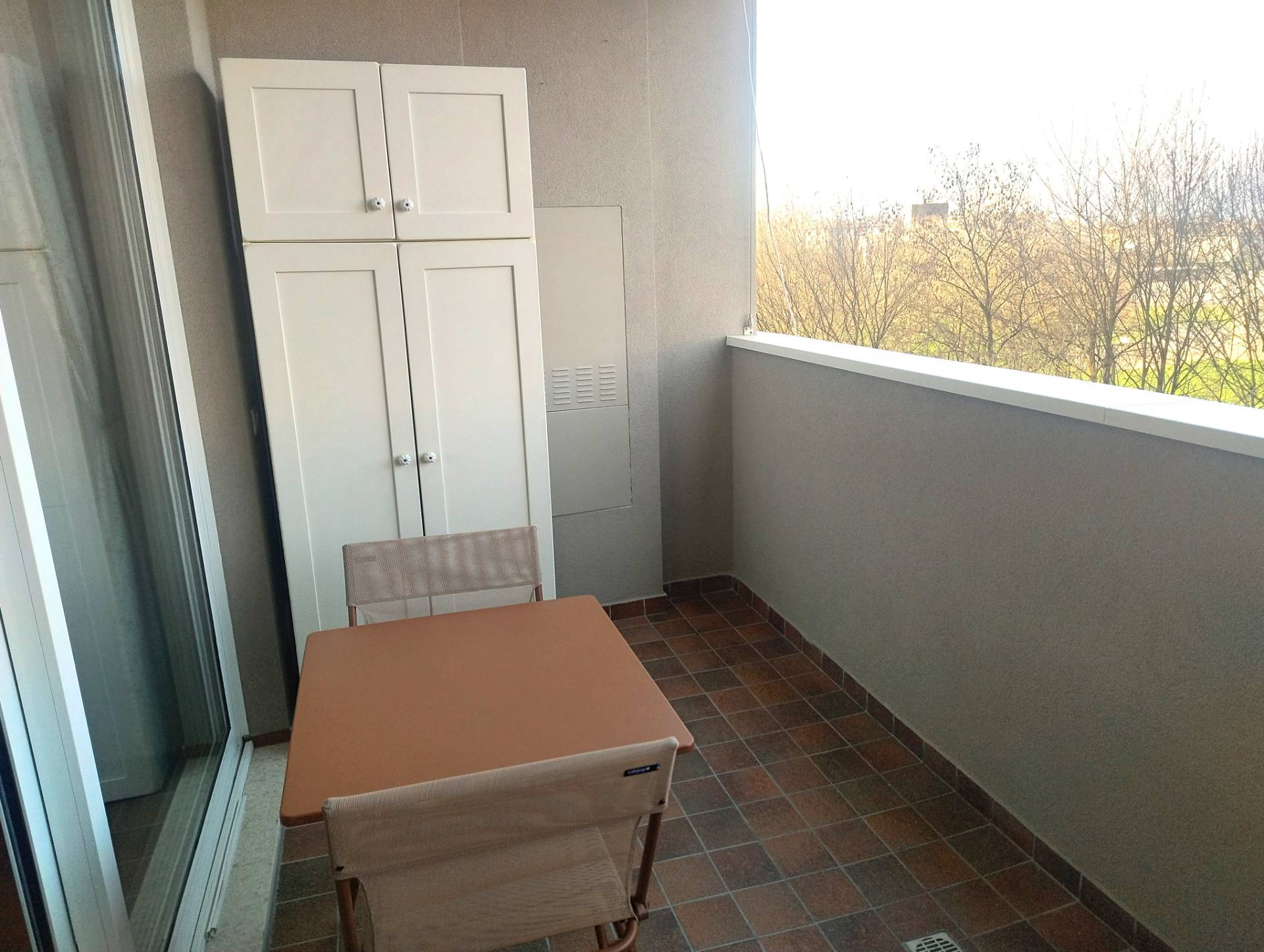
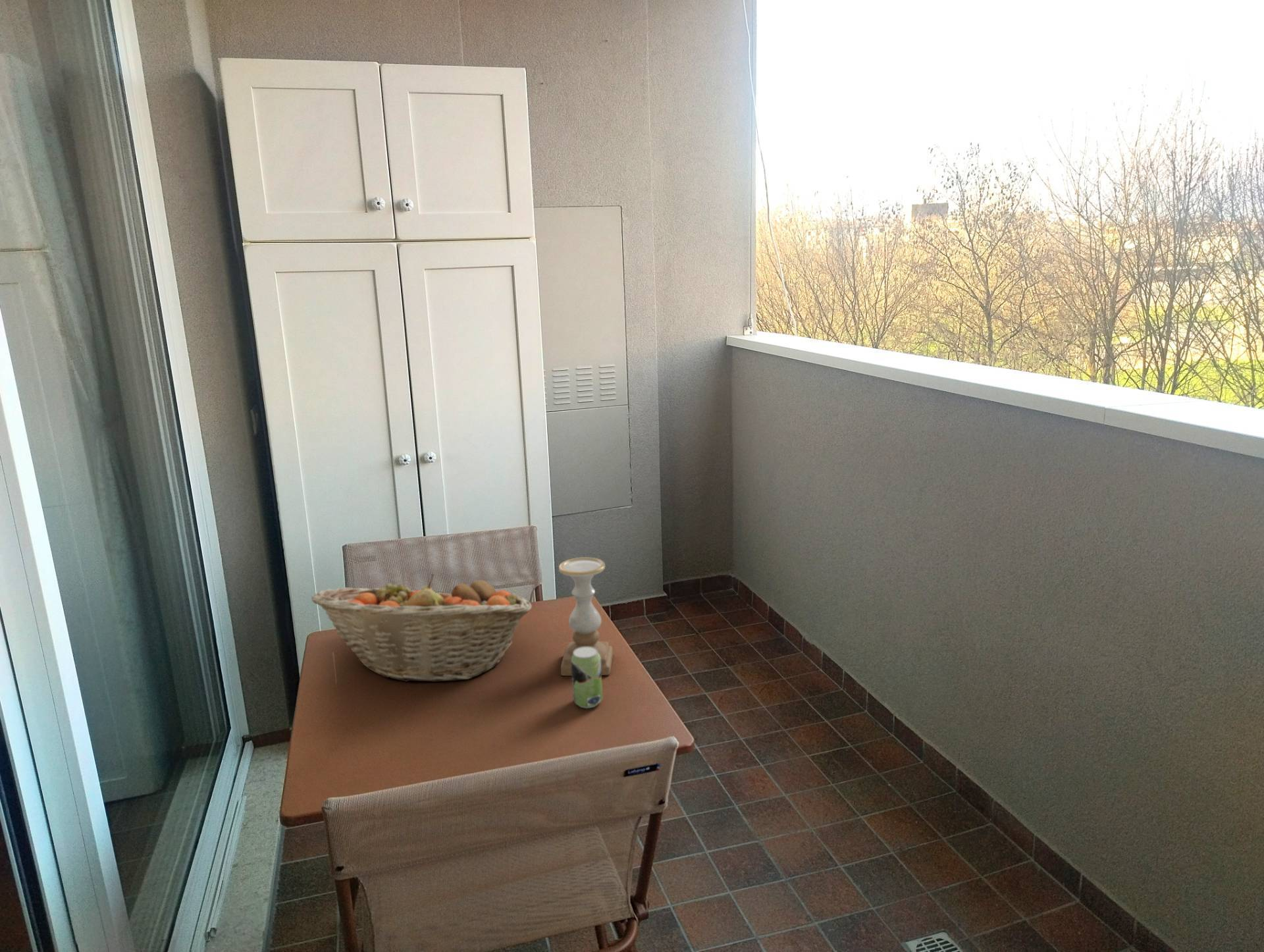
+ candle holder (585, 615)
+ beverage can (587, 677)
+ fruit basket (424, 616)
